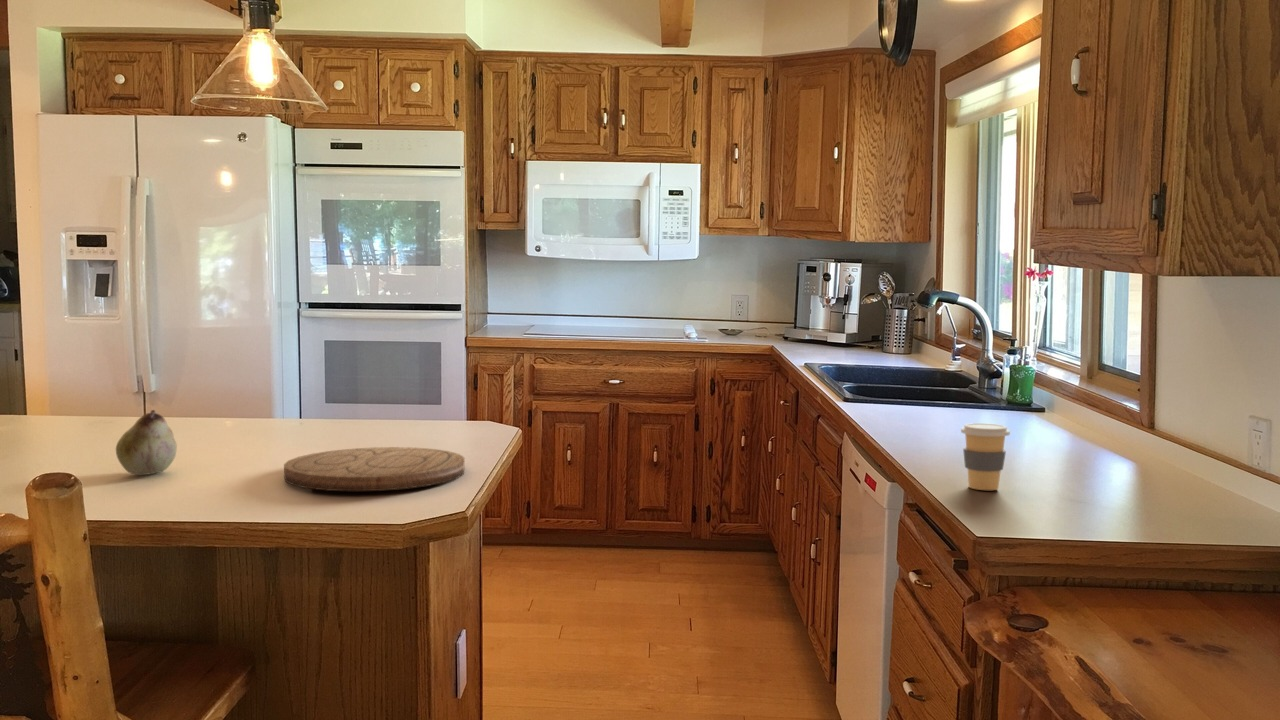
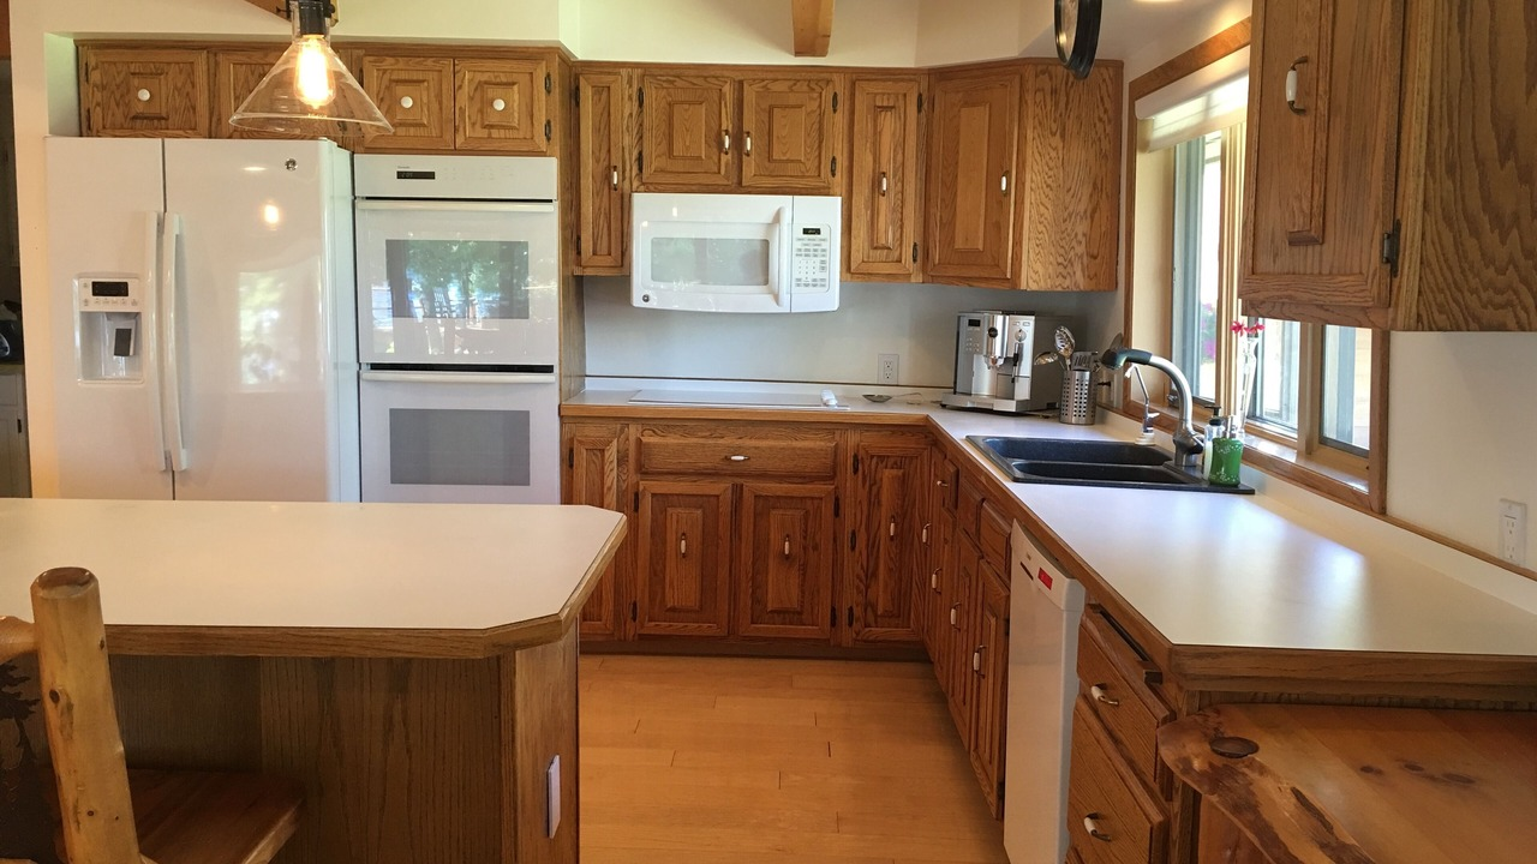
- fruit (145, 441)
- cutting board (376, 467)
- coffee cup (984, 456)
